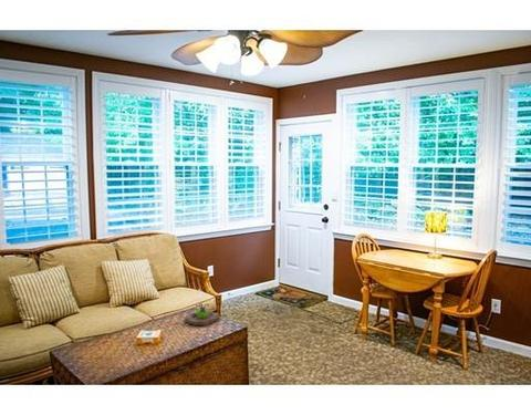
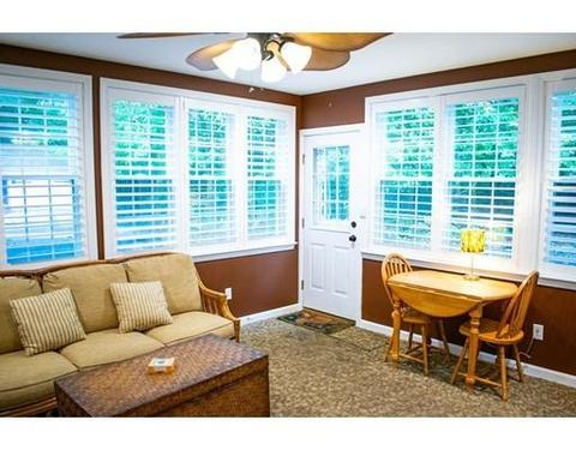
- succulent planter (201, 311)
